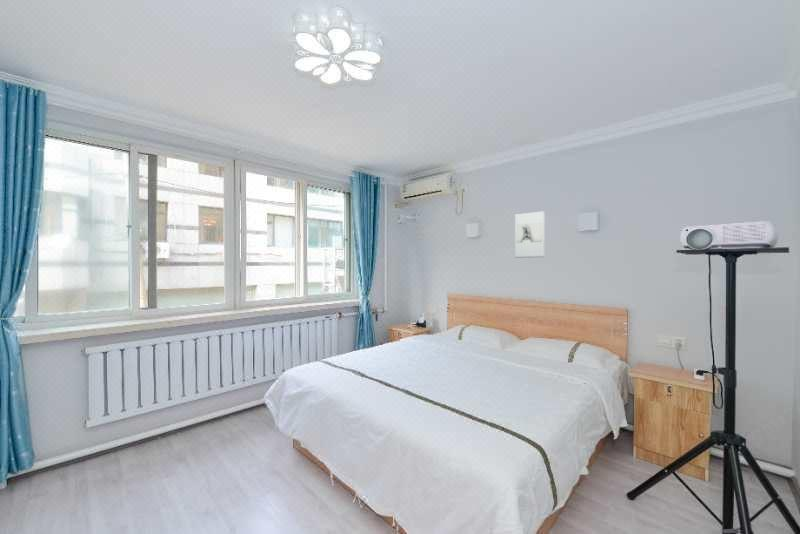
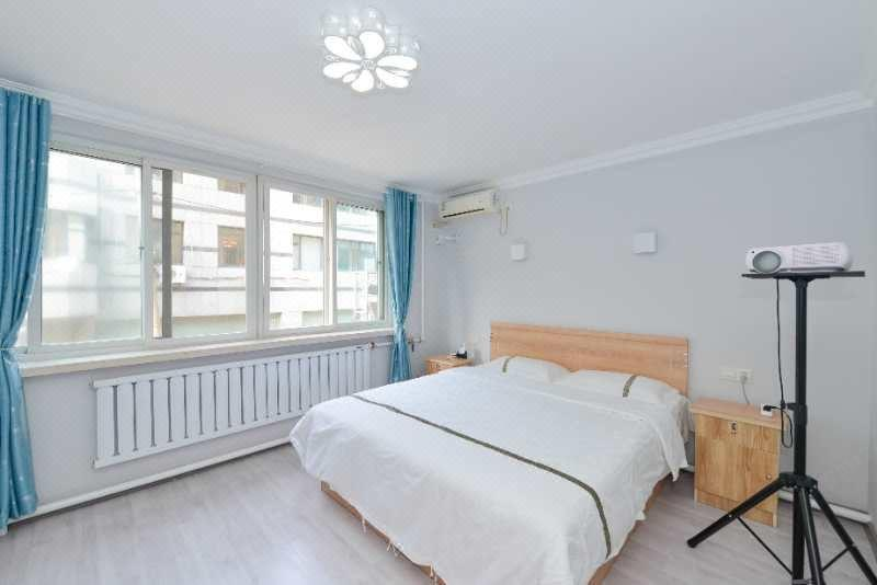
- wall sculpture (529, 235)
